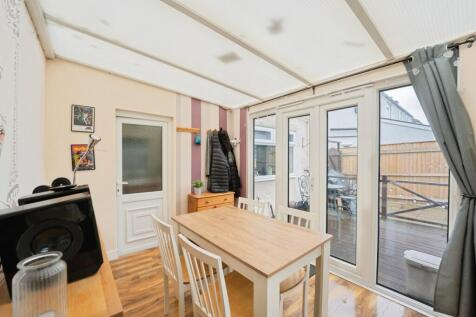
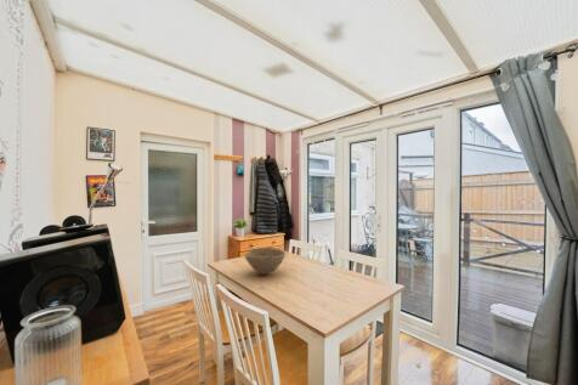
+ bowl (265, 262)
